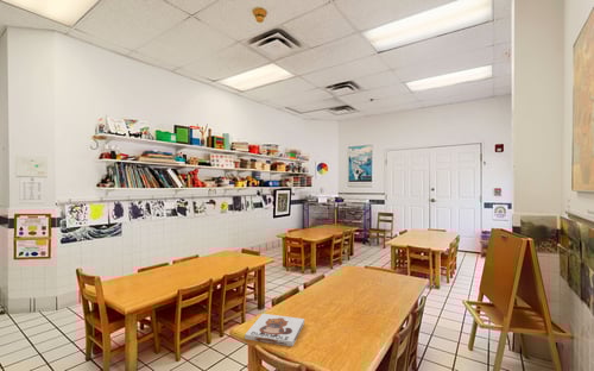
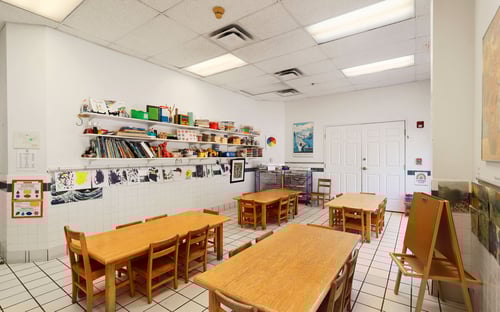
- board game (276, 328)
